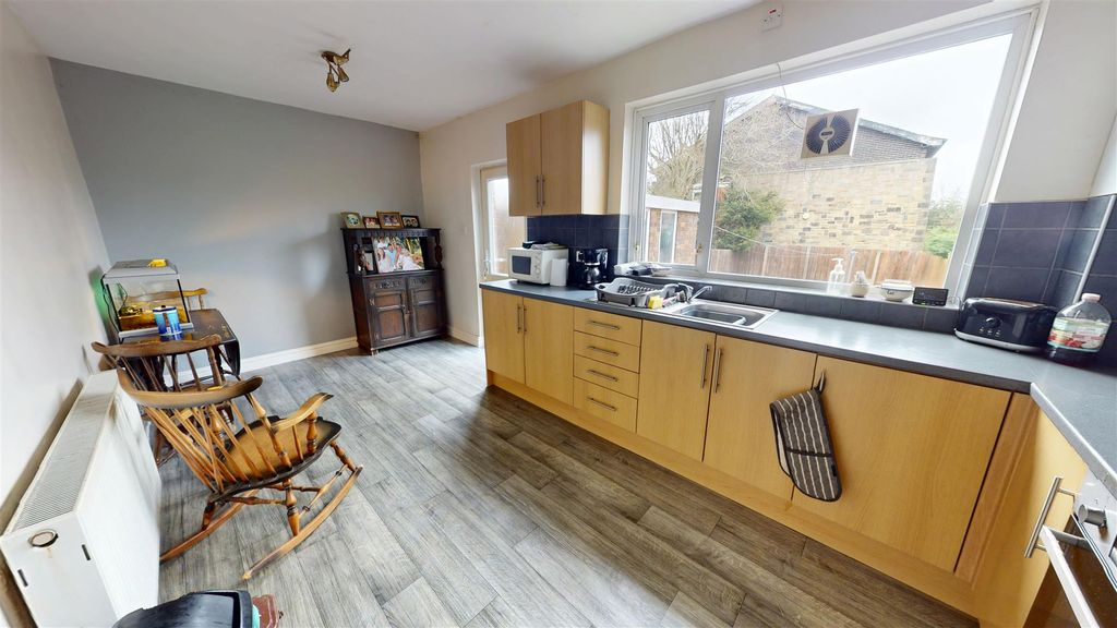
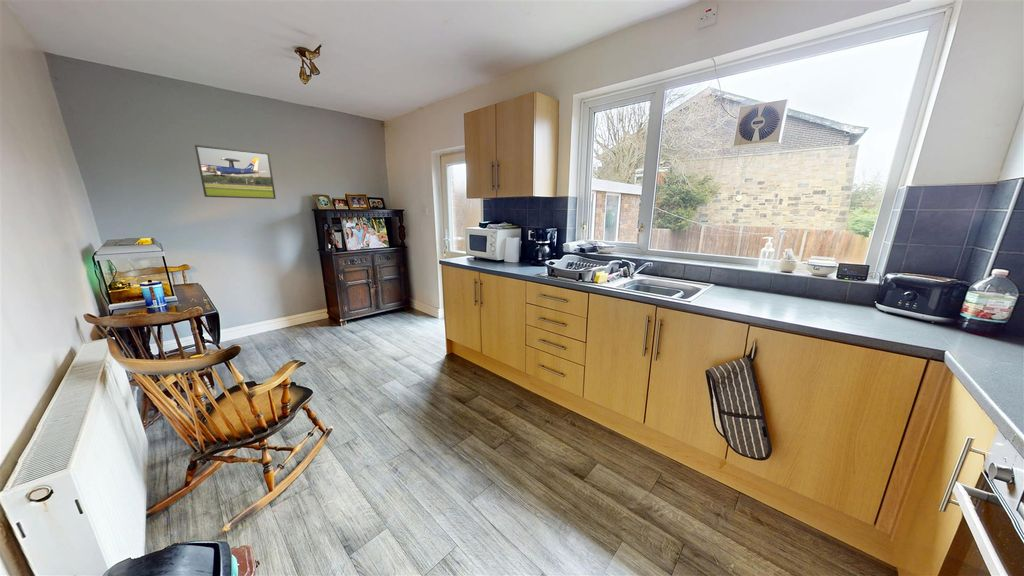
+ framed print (238, 173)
